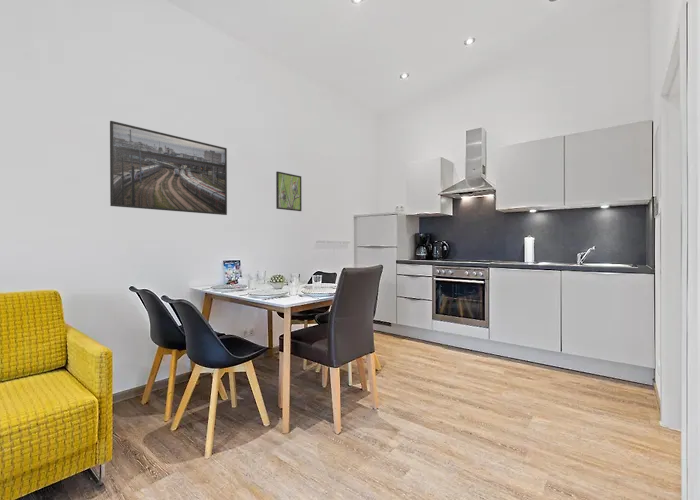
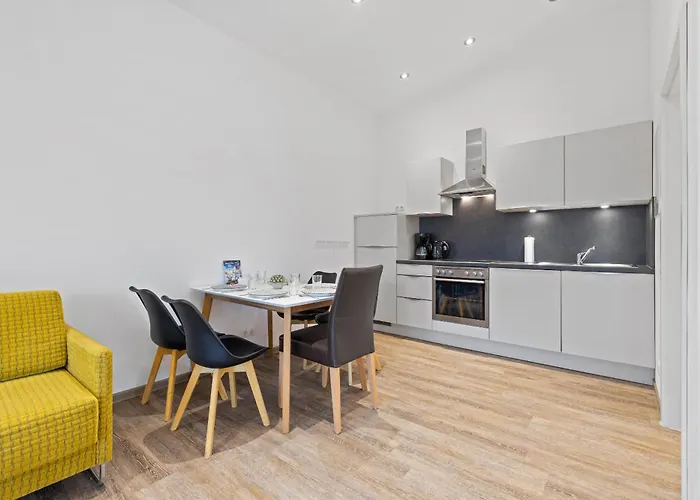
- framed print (289, 192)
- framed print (175, 173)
